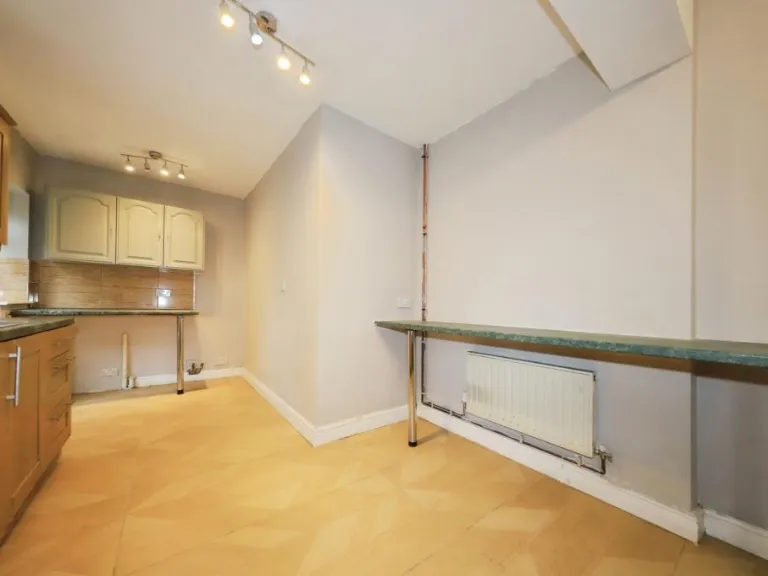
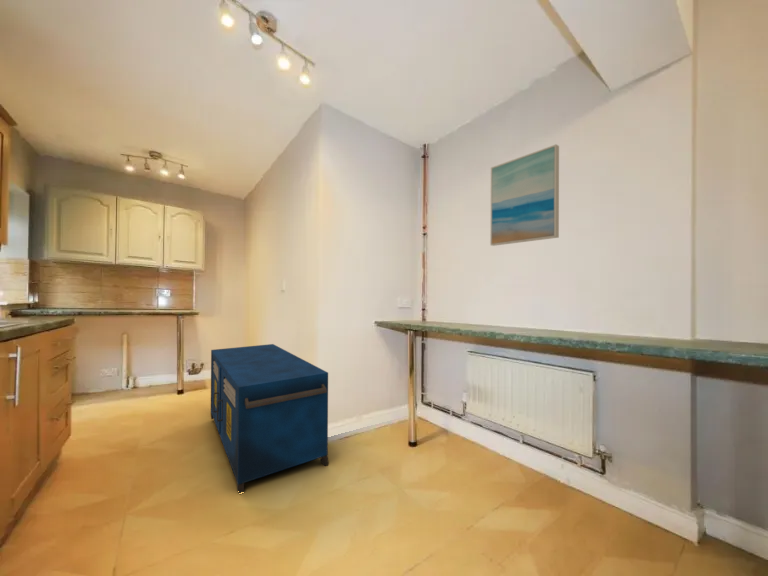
+ storage cabinet (257, 399)
+ wall art (521, 199)
